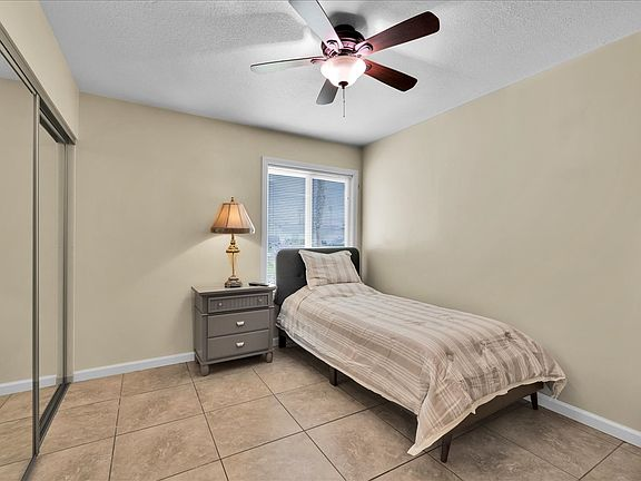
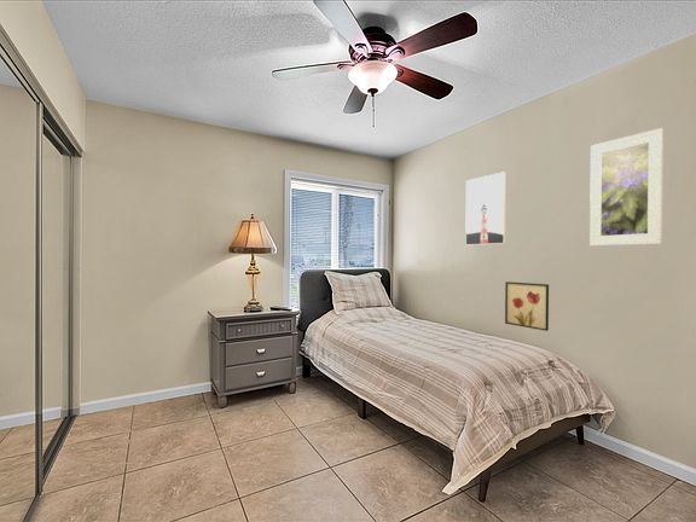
+ wall art (526, 304)
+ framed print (624, 191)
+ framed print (485, 210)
